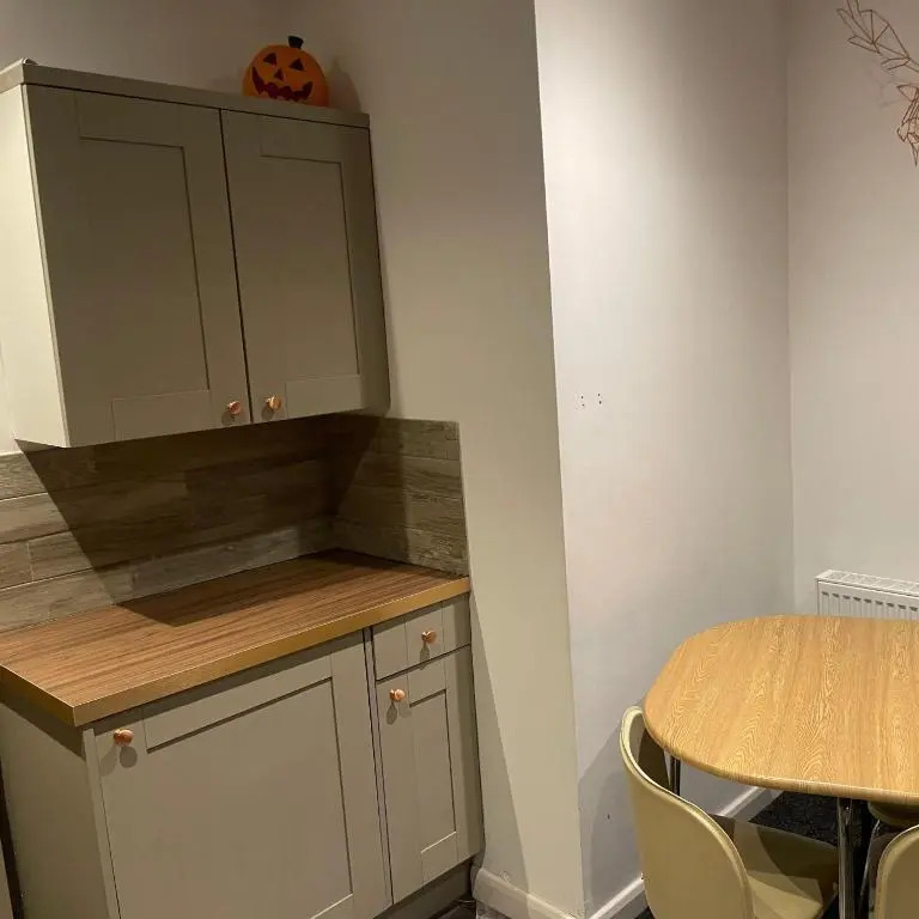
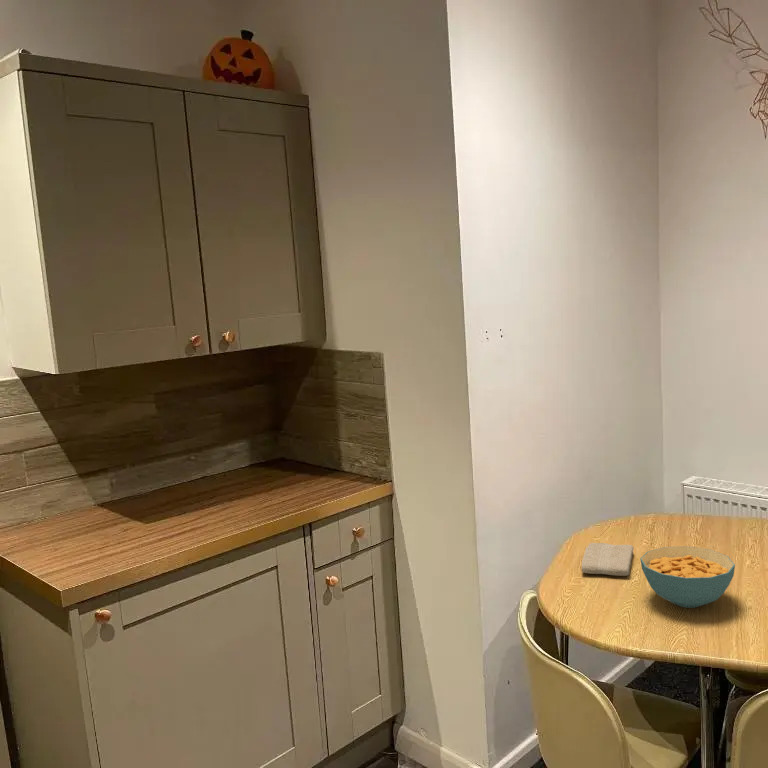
+ washcloth (608, 558)
+ cereal bowl (687, 581)
